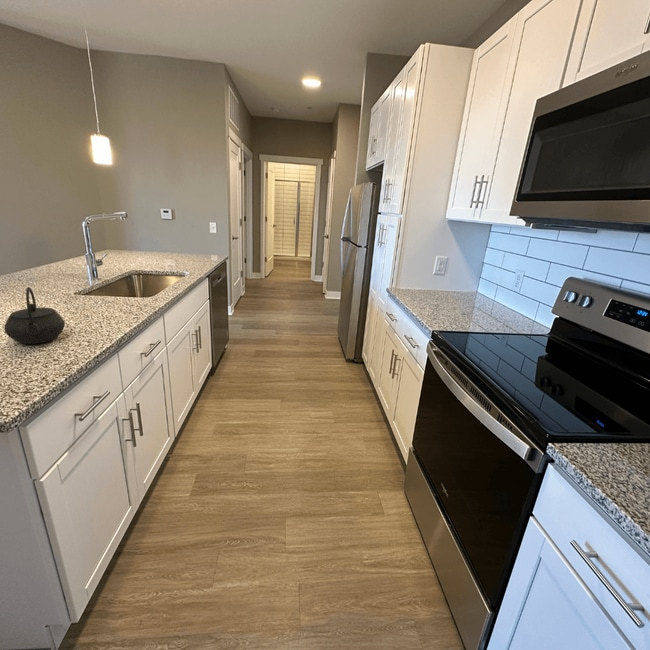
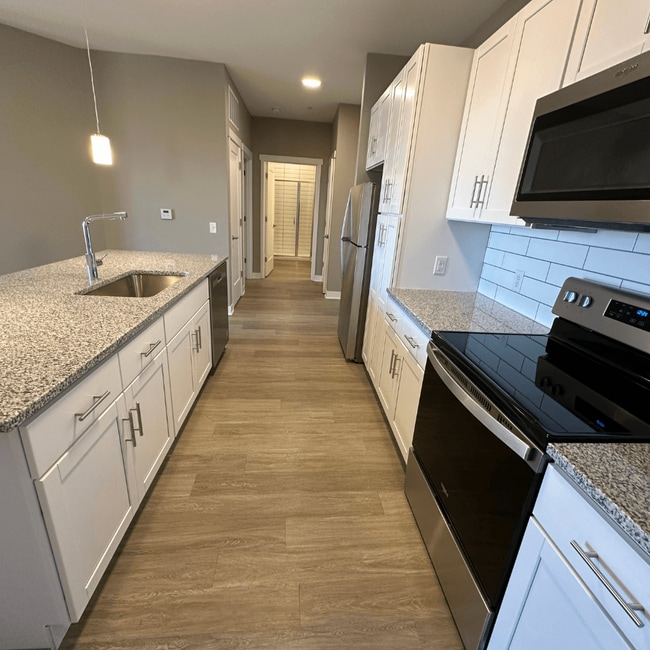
- kettle (32, 315)
